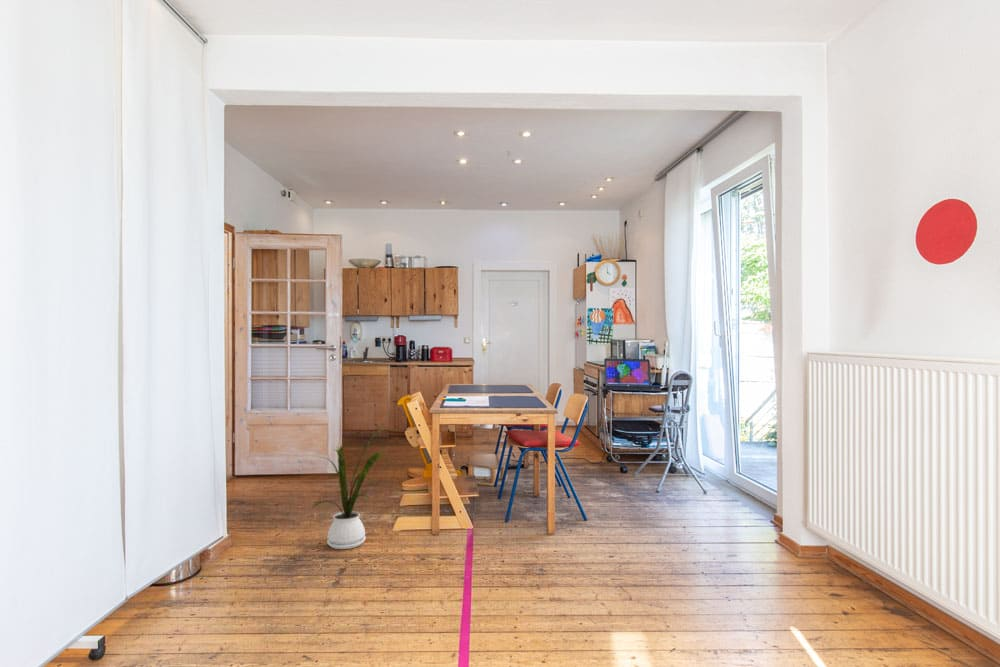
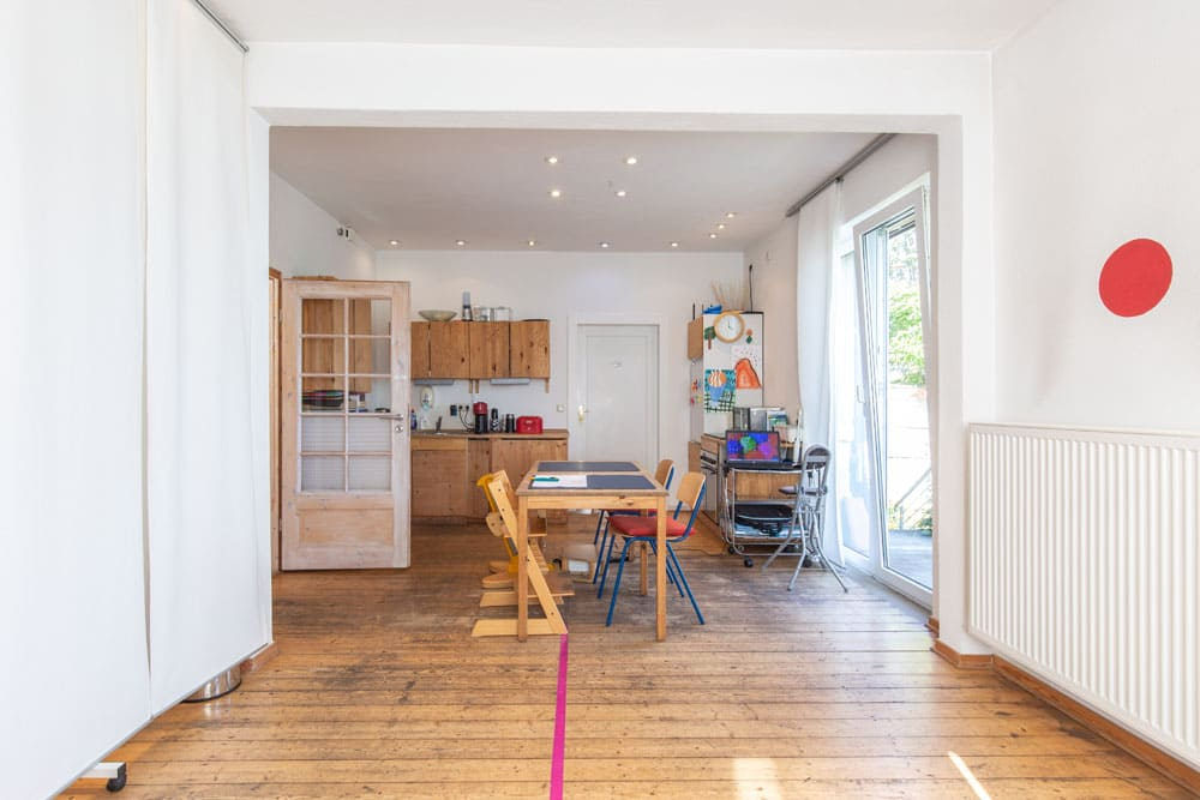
- house plant (351, 486)
